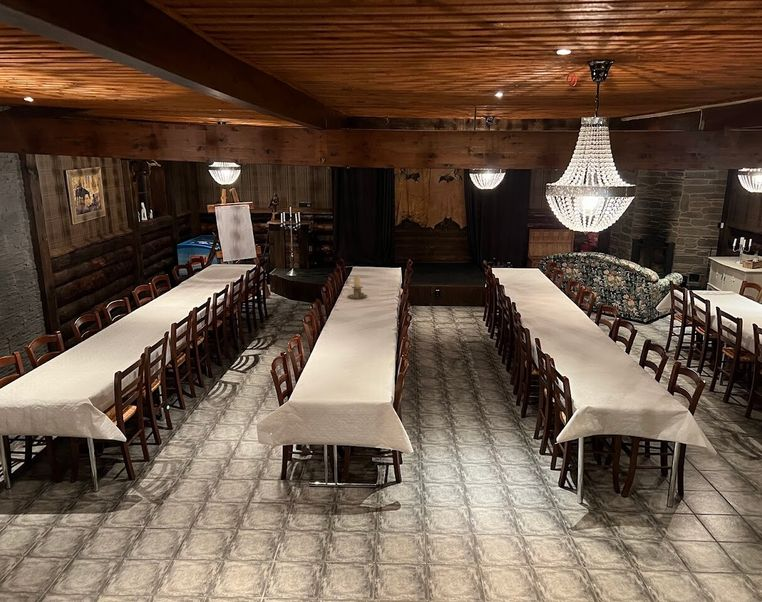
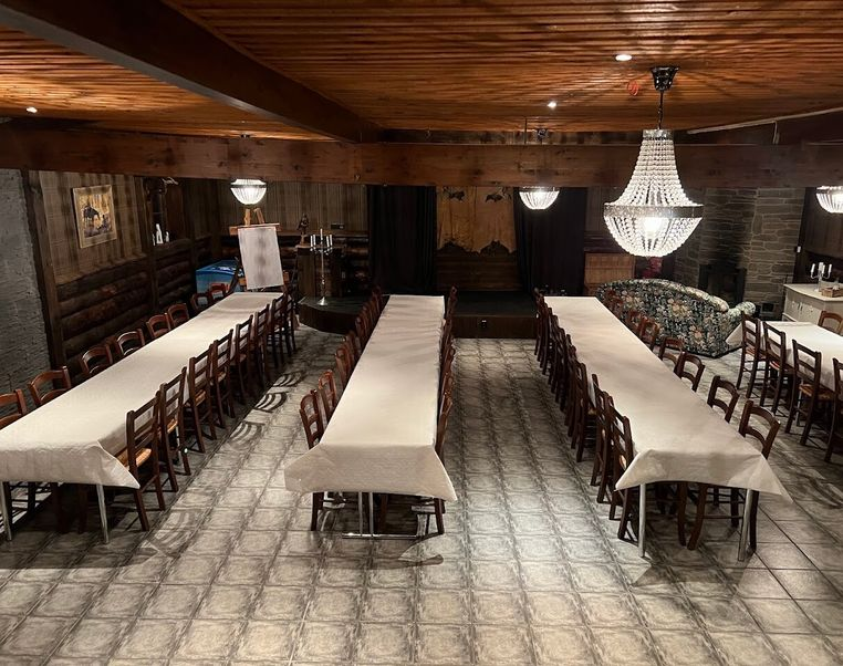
- candle holder (357, 286)
